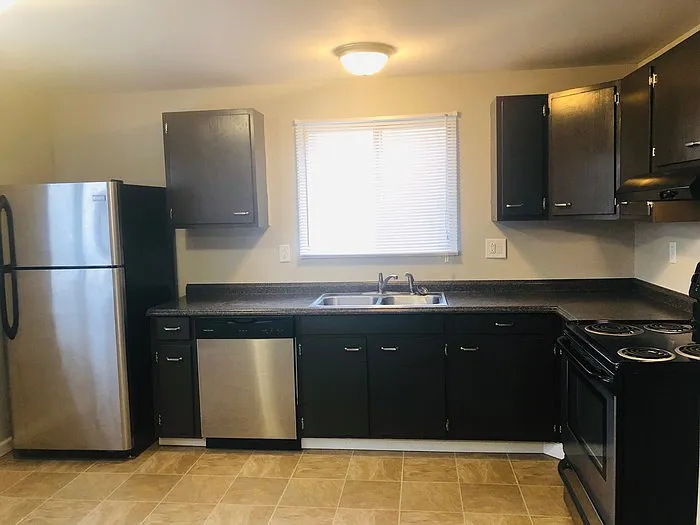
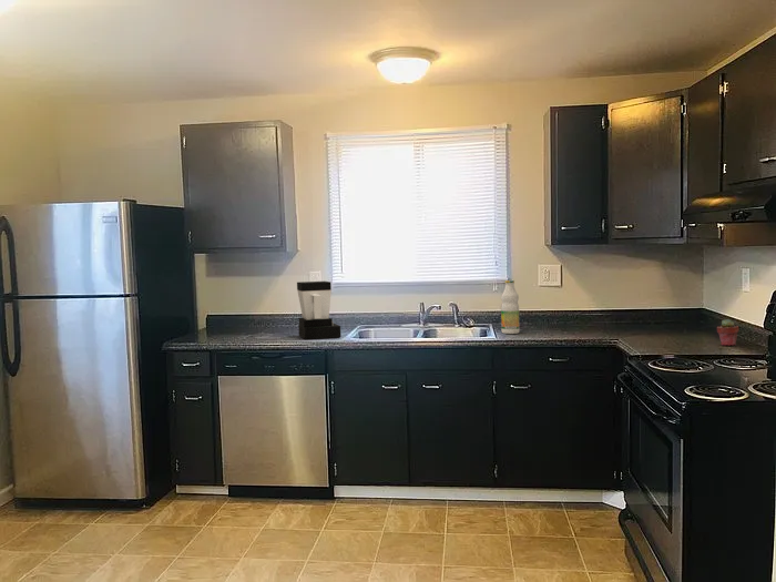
+ coffee maker (319, 309)
+ potted succulent (727, 331)
+ bottle (510, 306)
